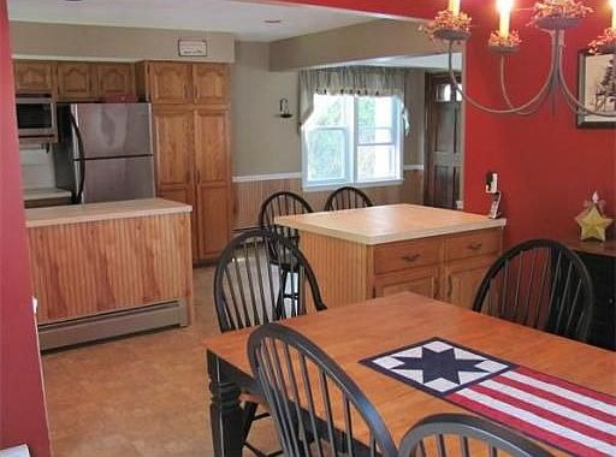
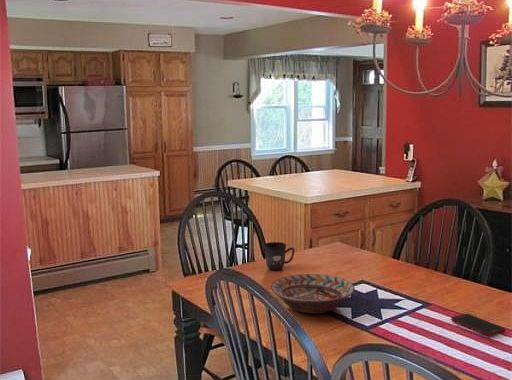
+ mug (279, 256)
+ cell phone (477, 324)
+ decorative bowl (312, 296)
